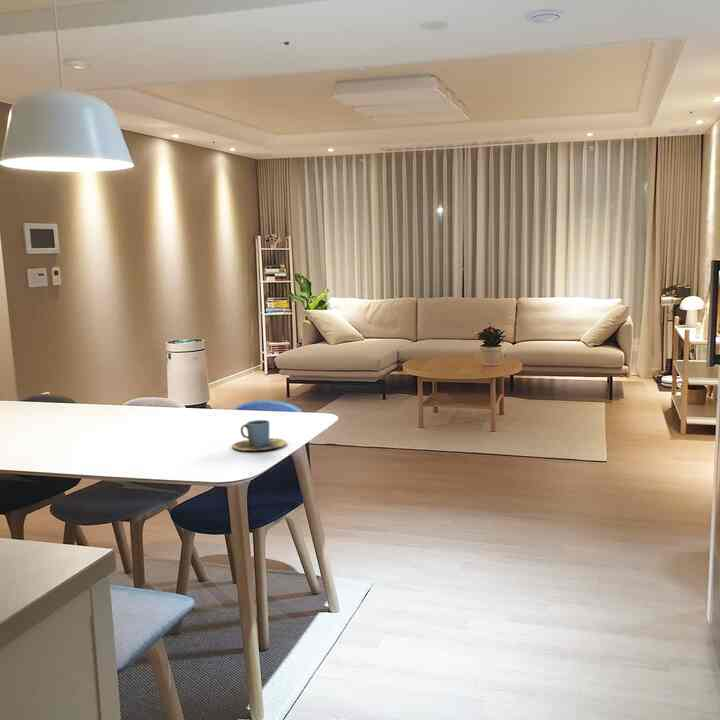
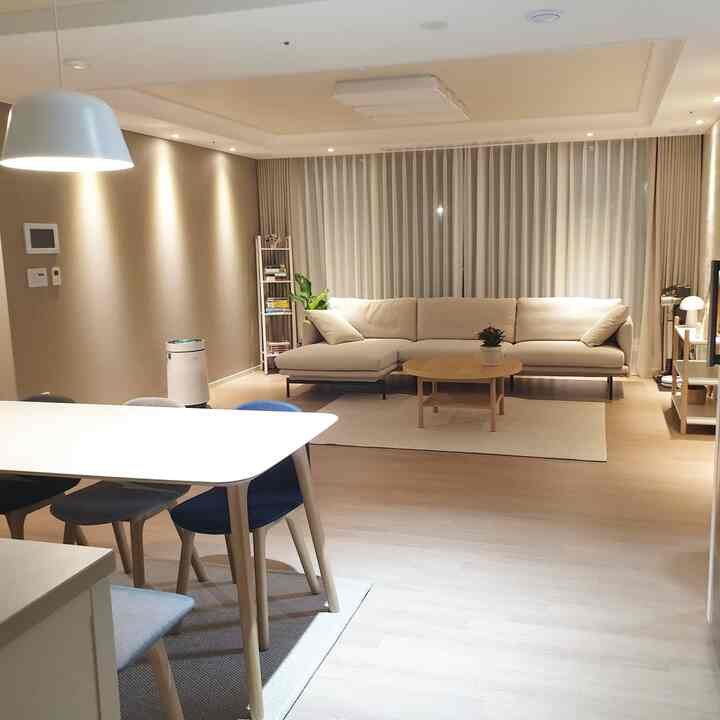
- cup (258, 433)
